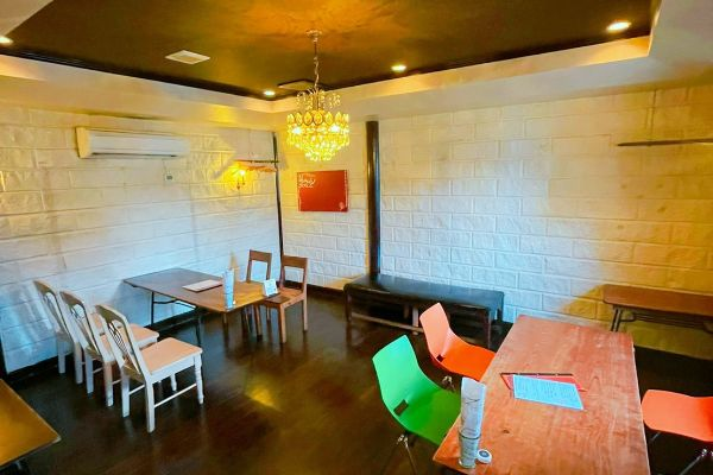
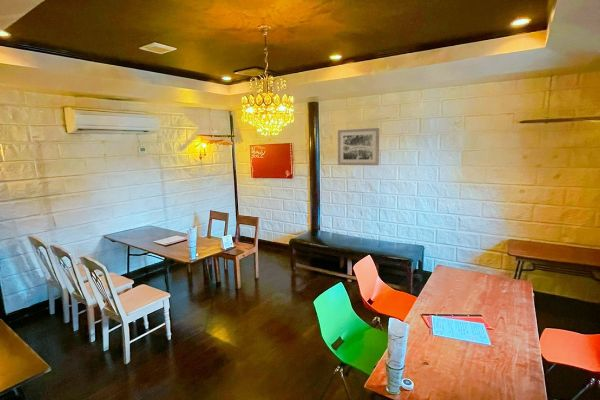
+ wall art (357, 147)
